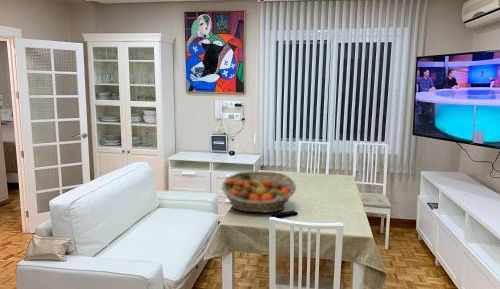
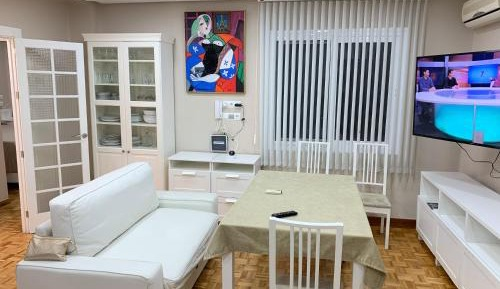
- fruit basket (258, 191)
